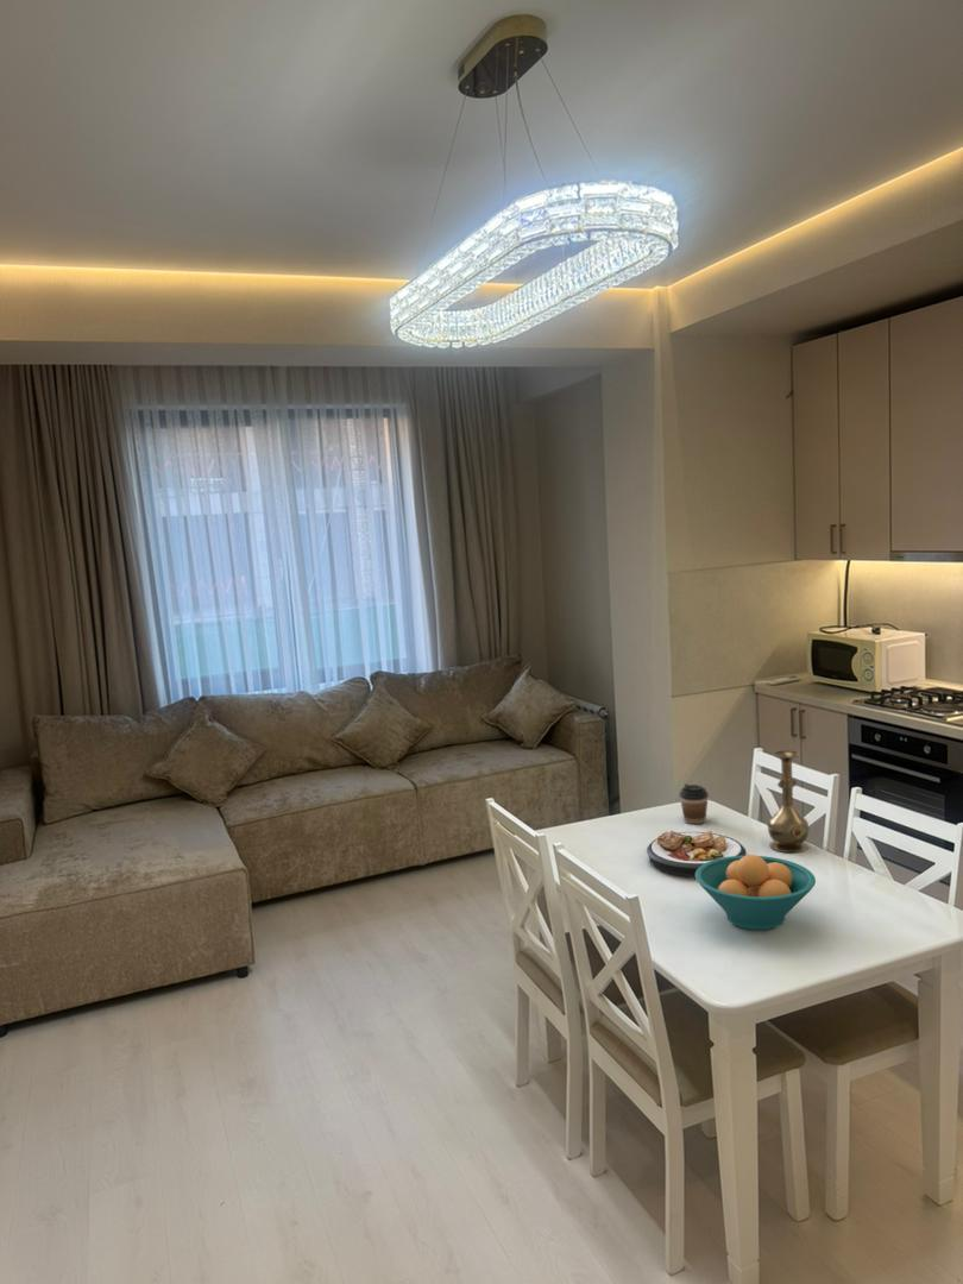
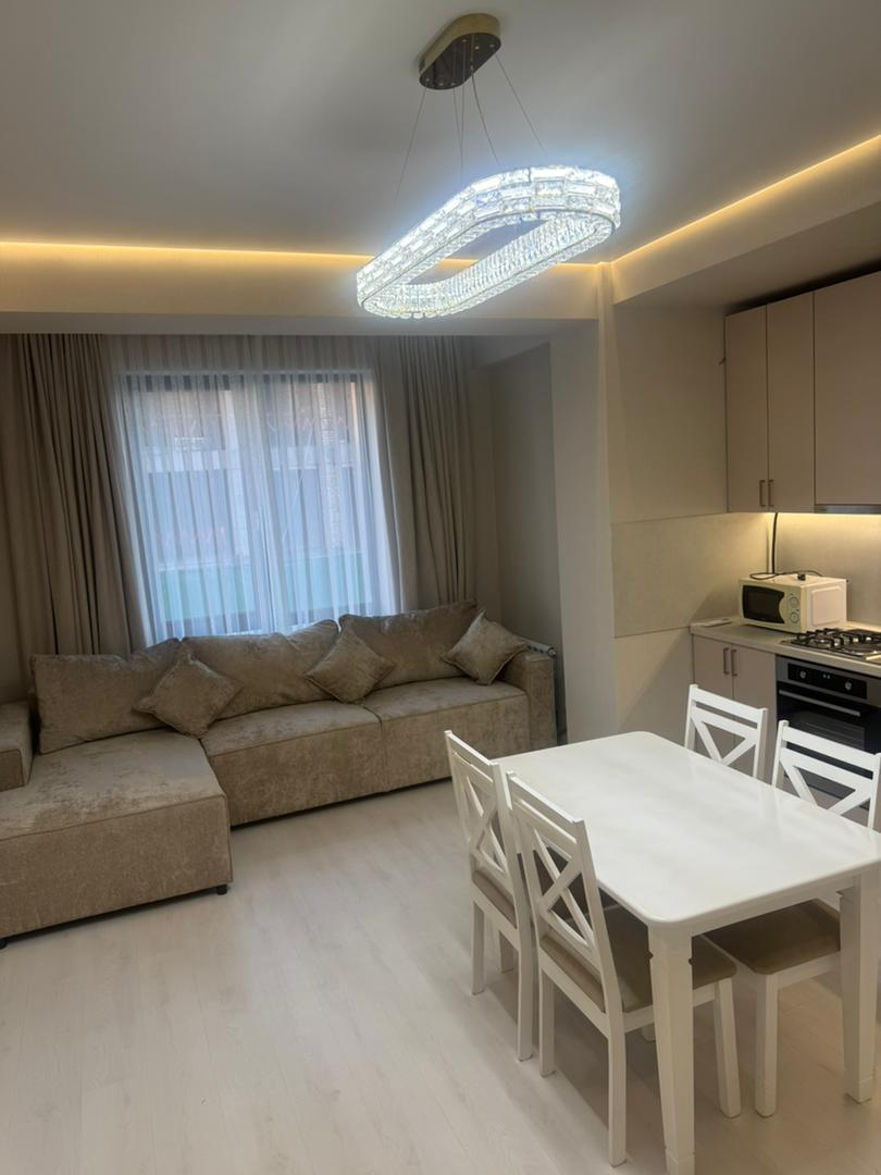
- vase (787, 799)
- plate (696, 849)
- fruit bowl (754, 887)
- coffee cup (693, 802)
